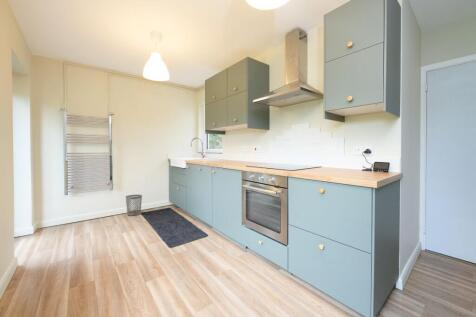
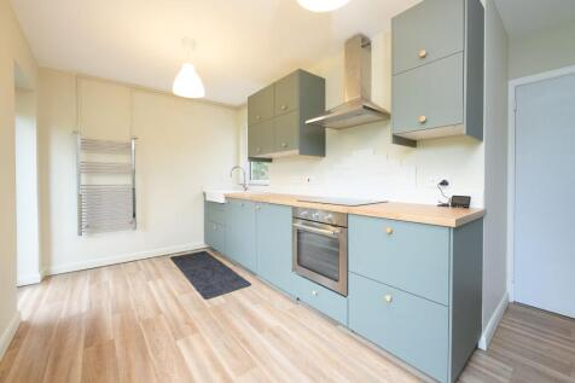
- wastebasket (133, 204)
